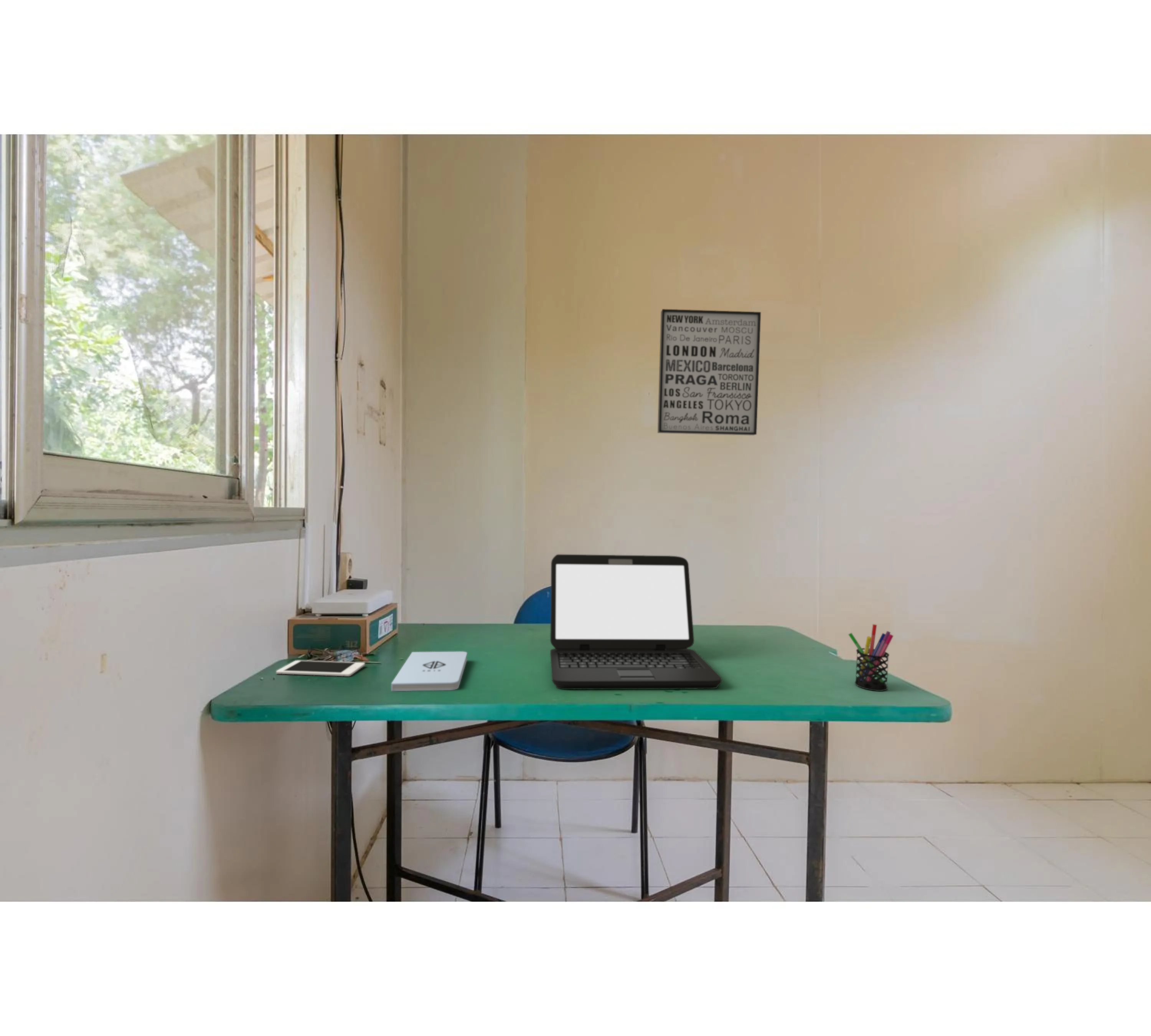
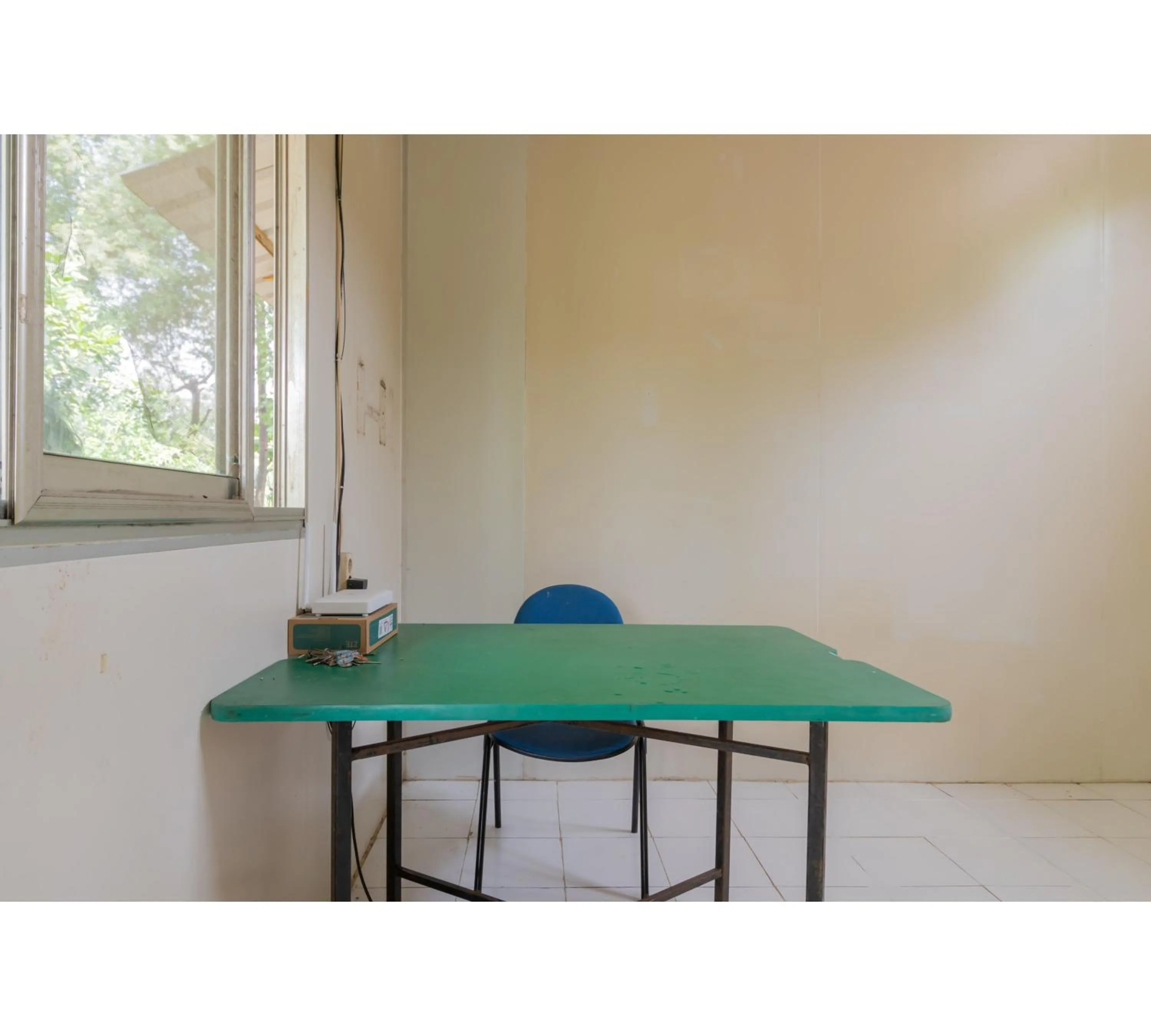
- cell phone (322, 668)
- notepad (433, 670)
- pen holder (869, 655)
- wall art (709, 373)
- laptop (628, 615)
